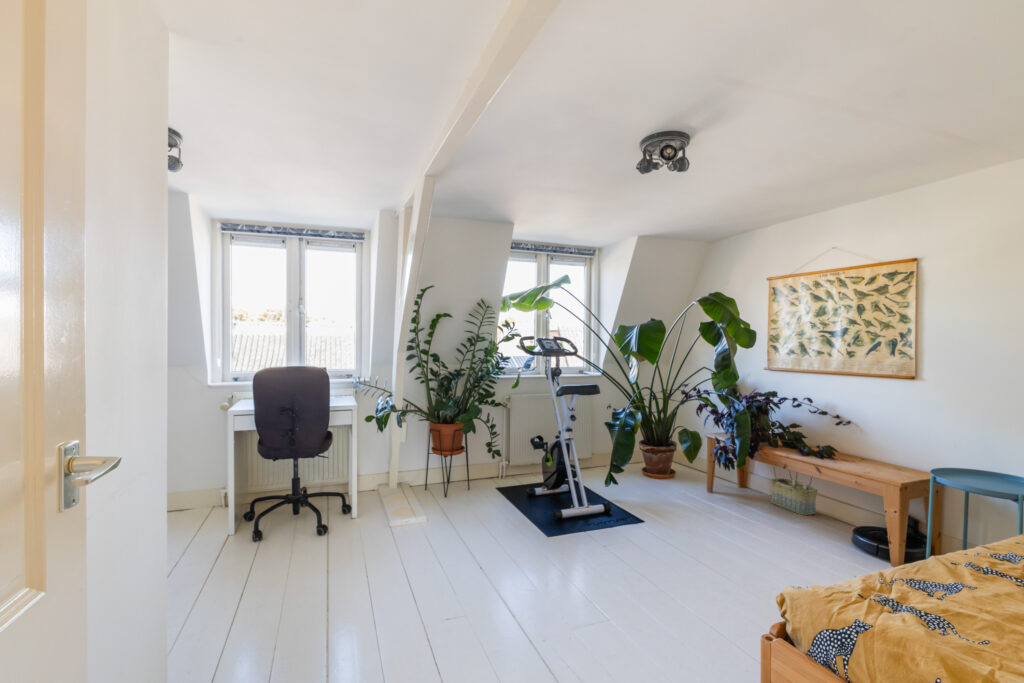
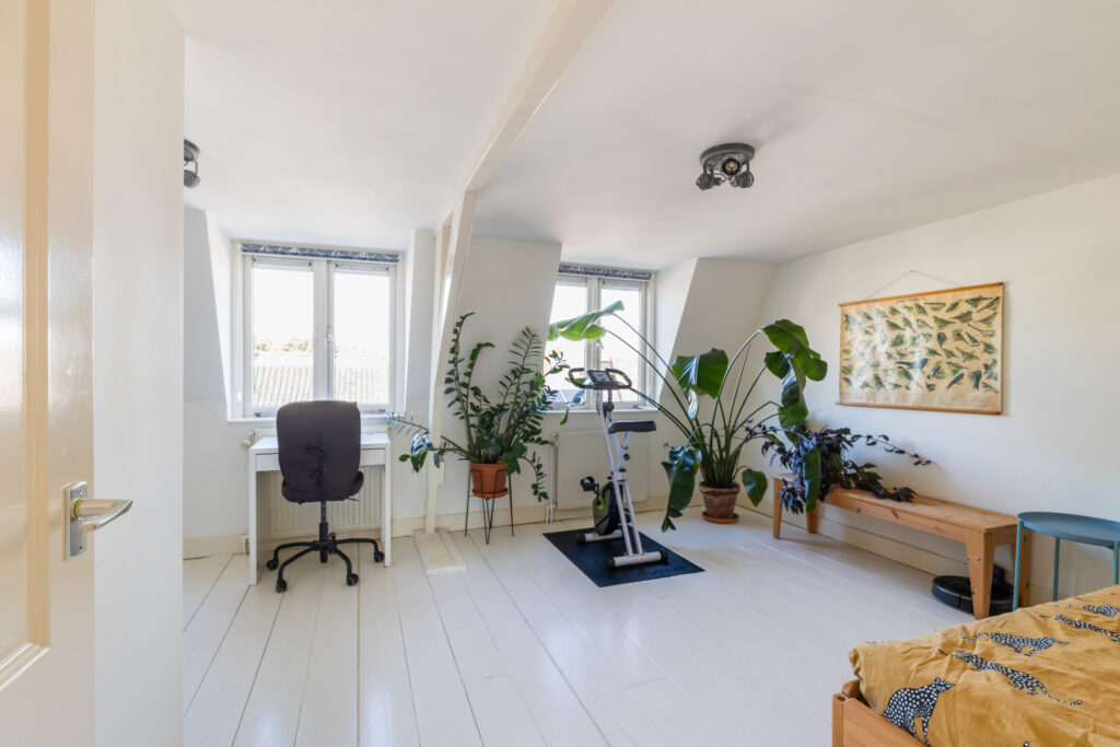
- basket (793, 481)
